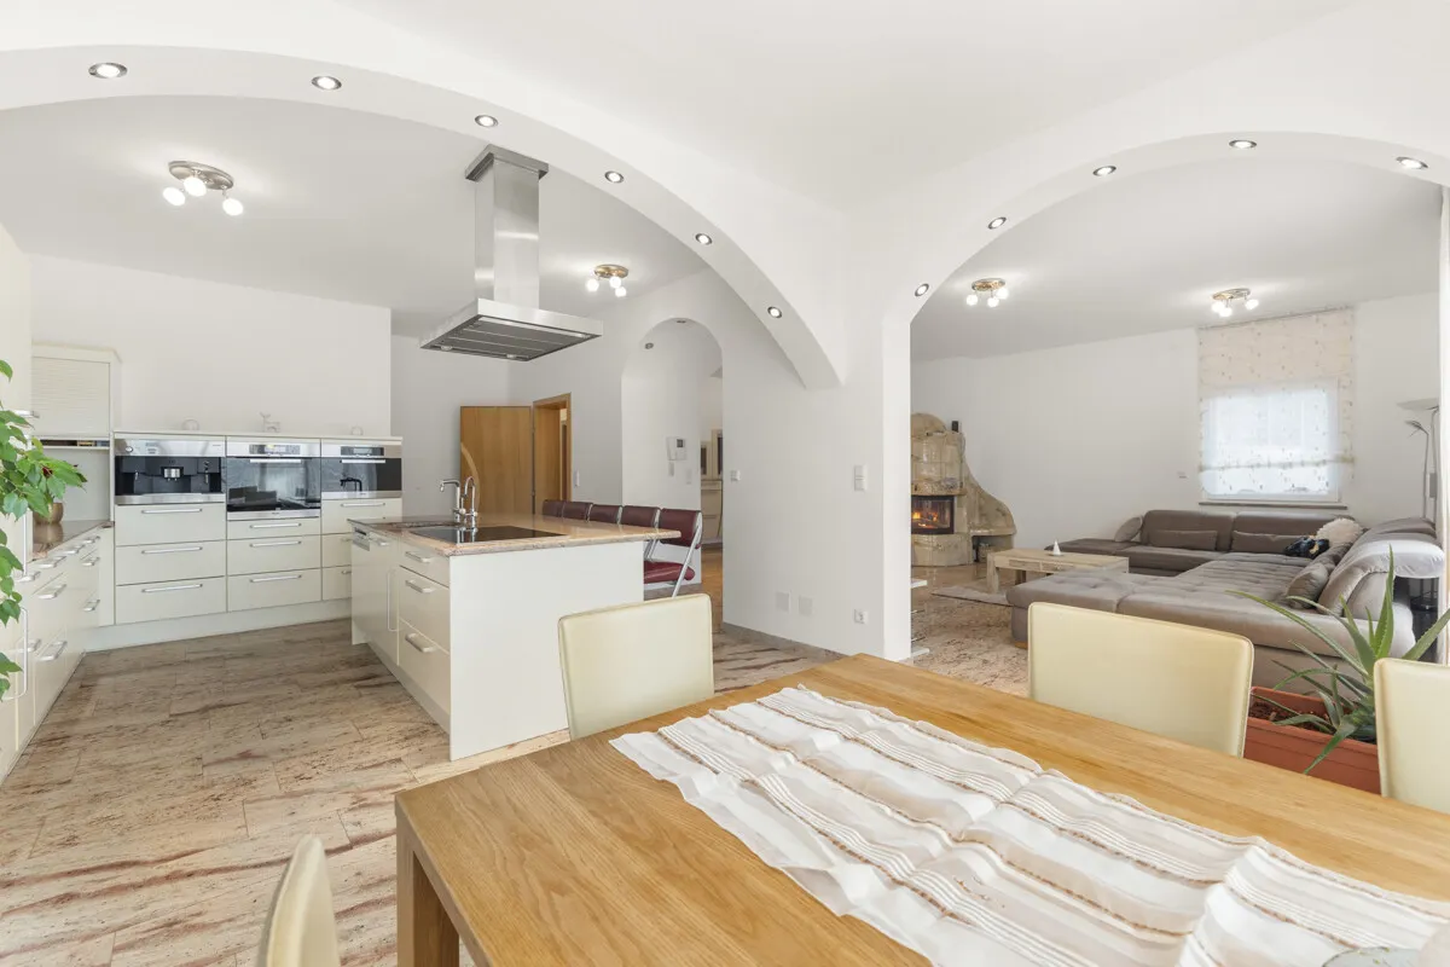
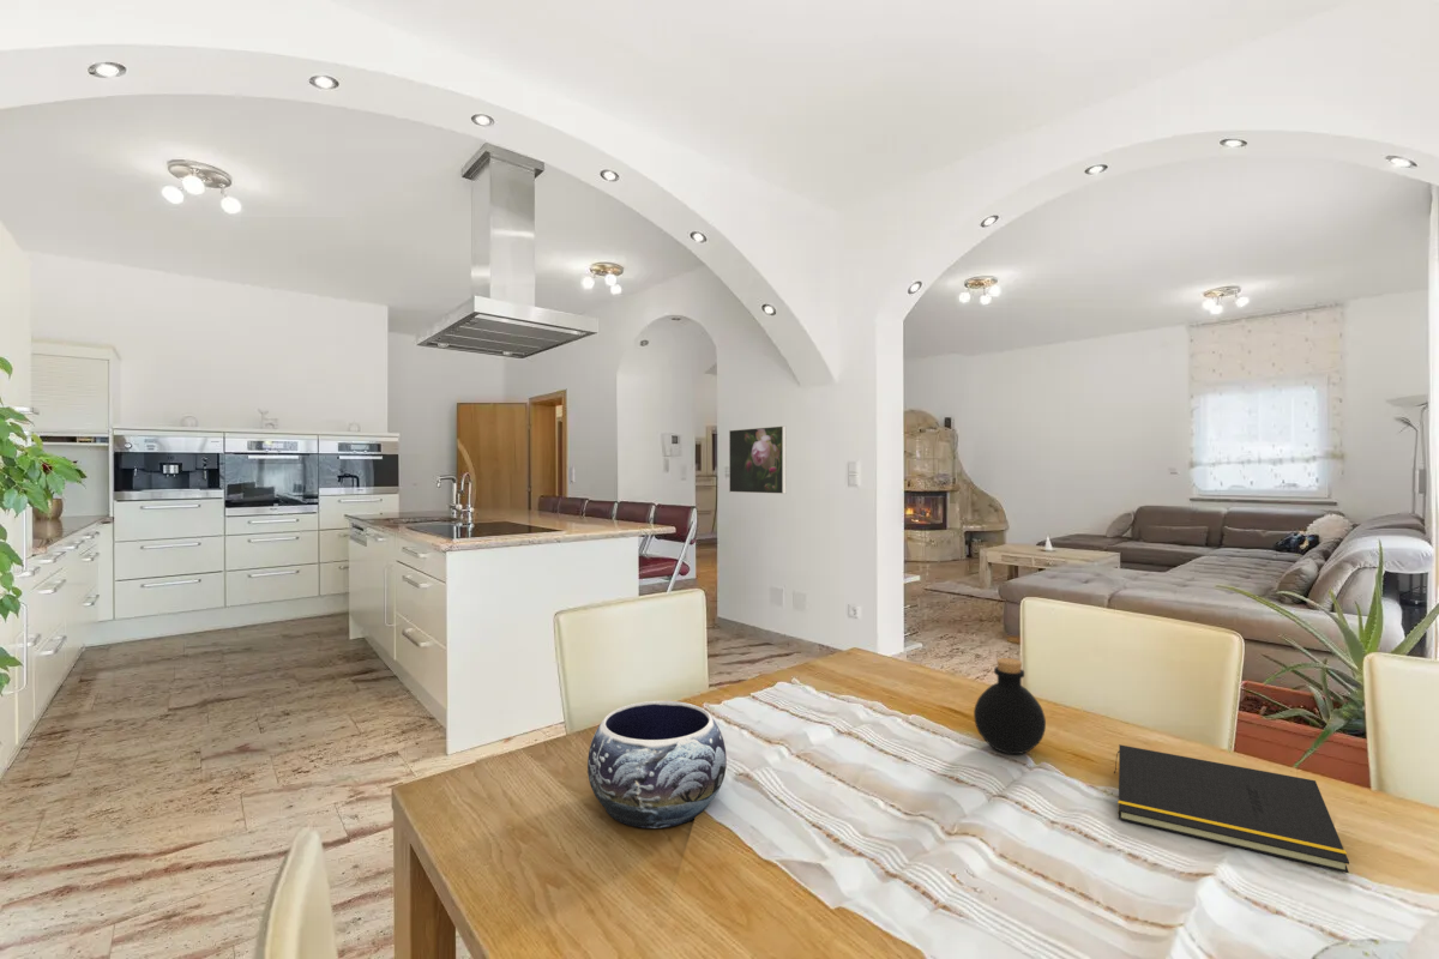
+ notepad (1217, 800)
+ bottle (1008, 705)
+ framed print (755, 460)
+ decorative bowl (657, 759)
